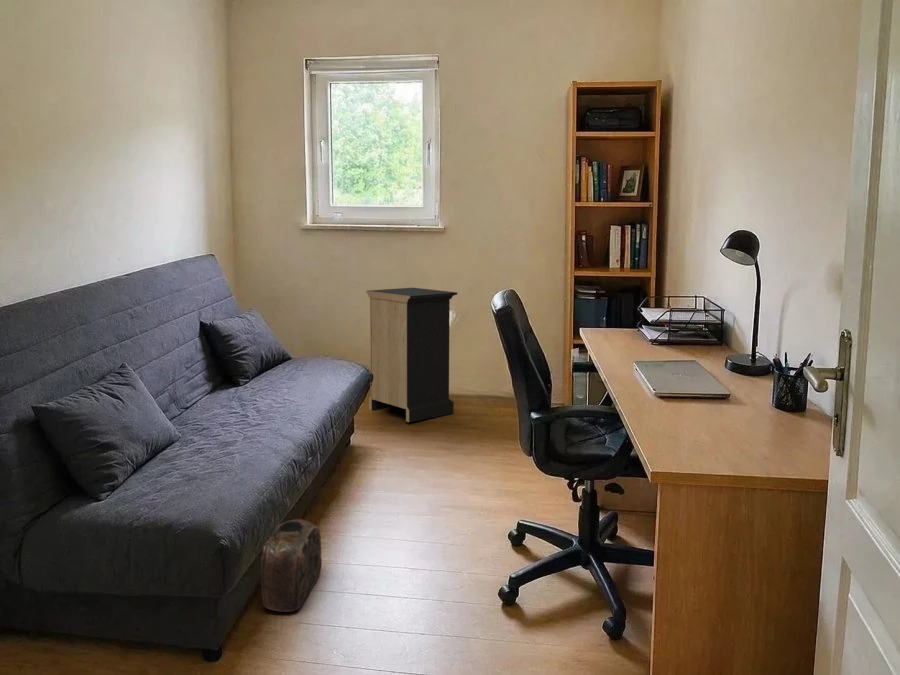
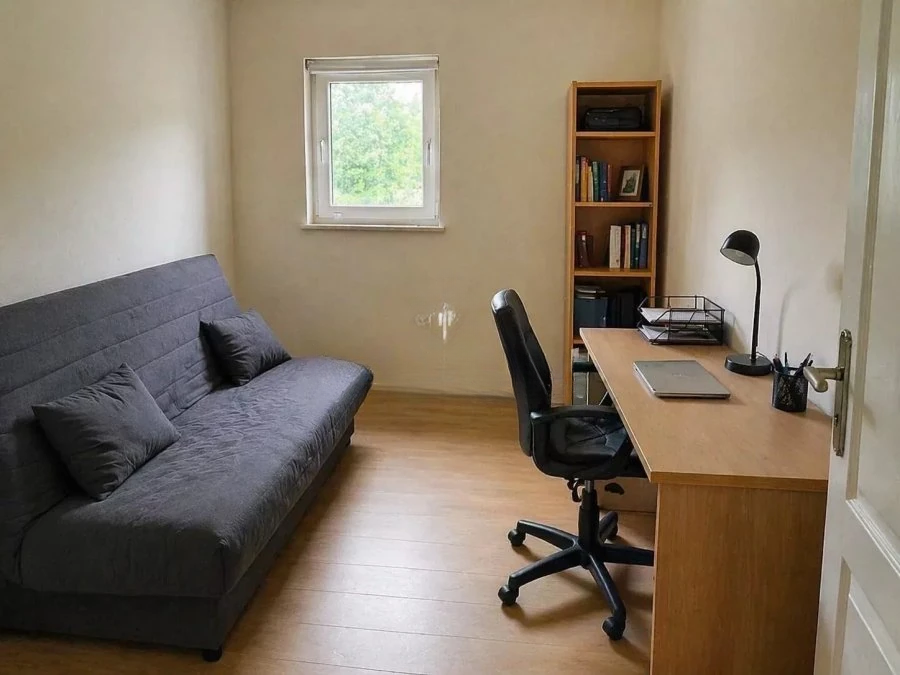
- nightstand (411, 352)
- bag (292, 558)
